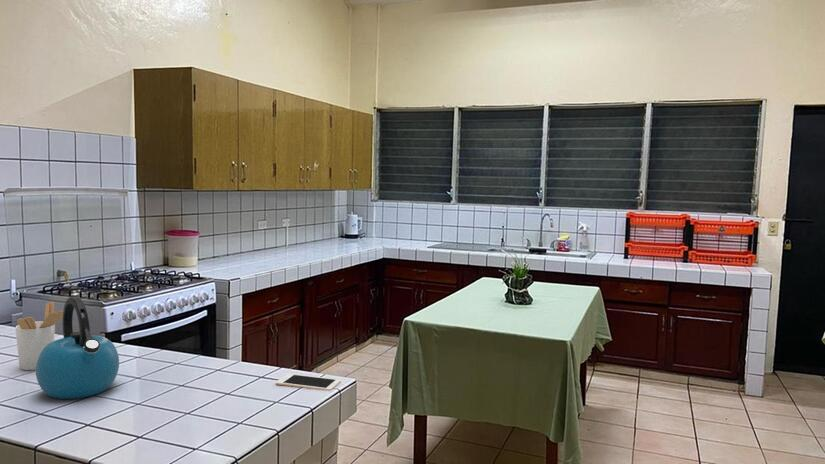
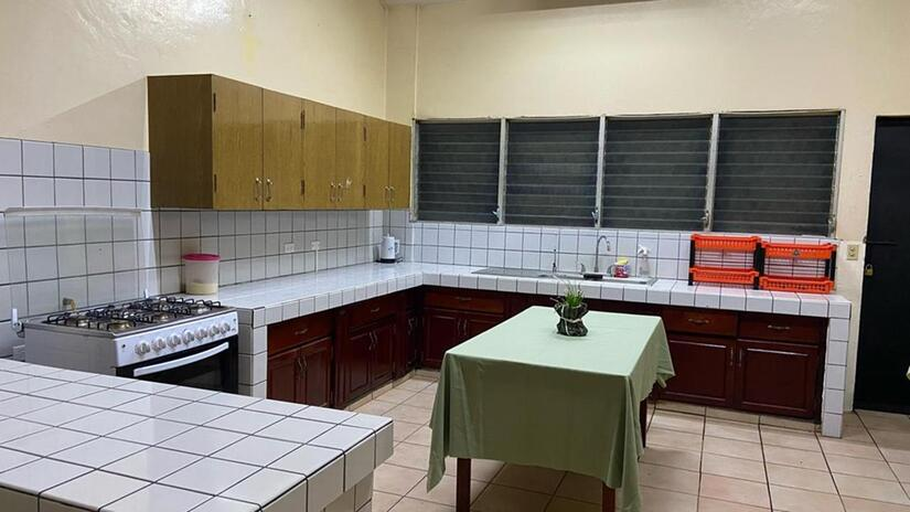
- cell phone (308, 382)
- kettle (79, 346)
- utensil holder (43, 336)
